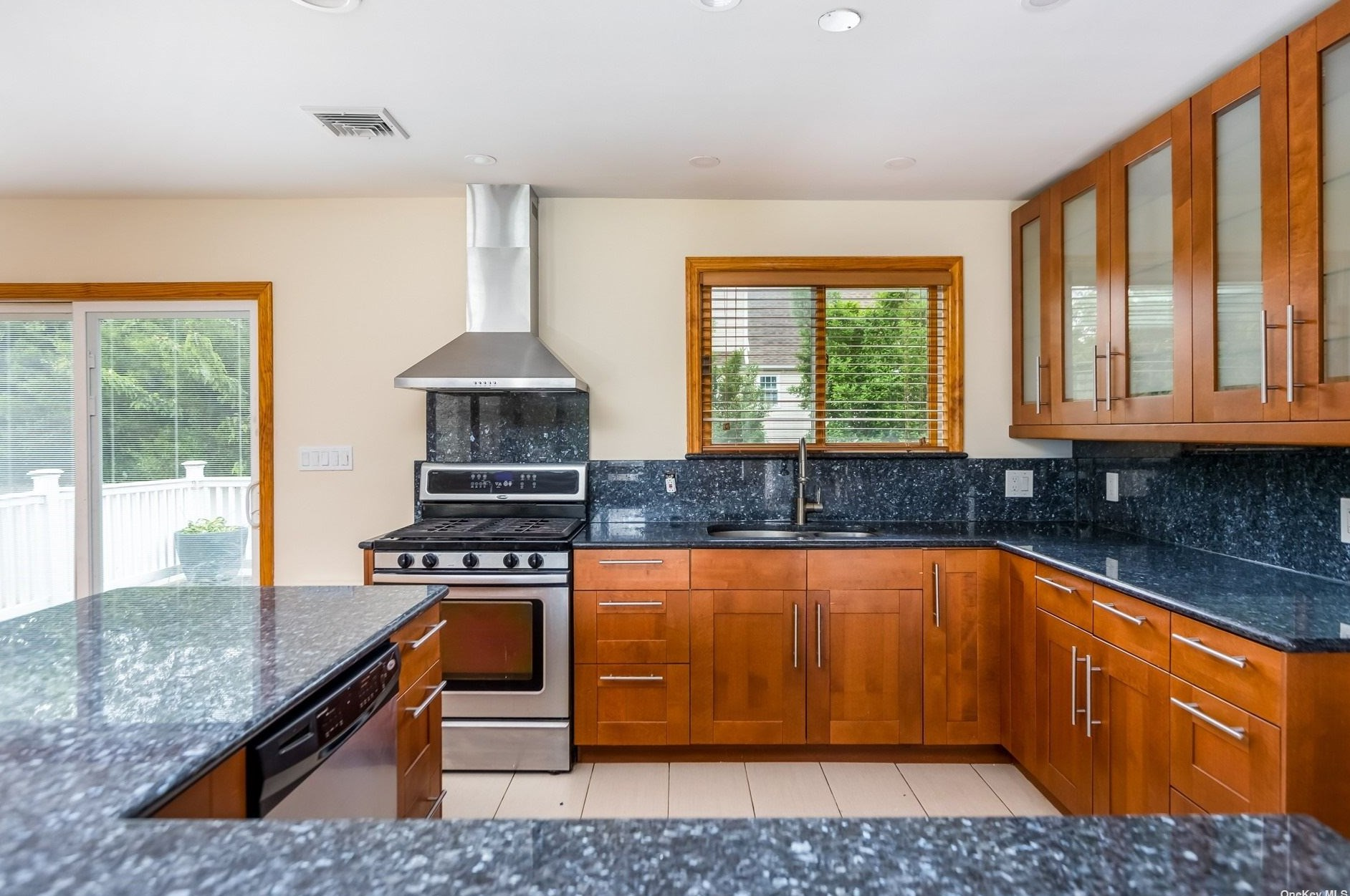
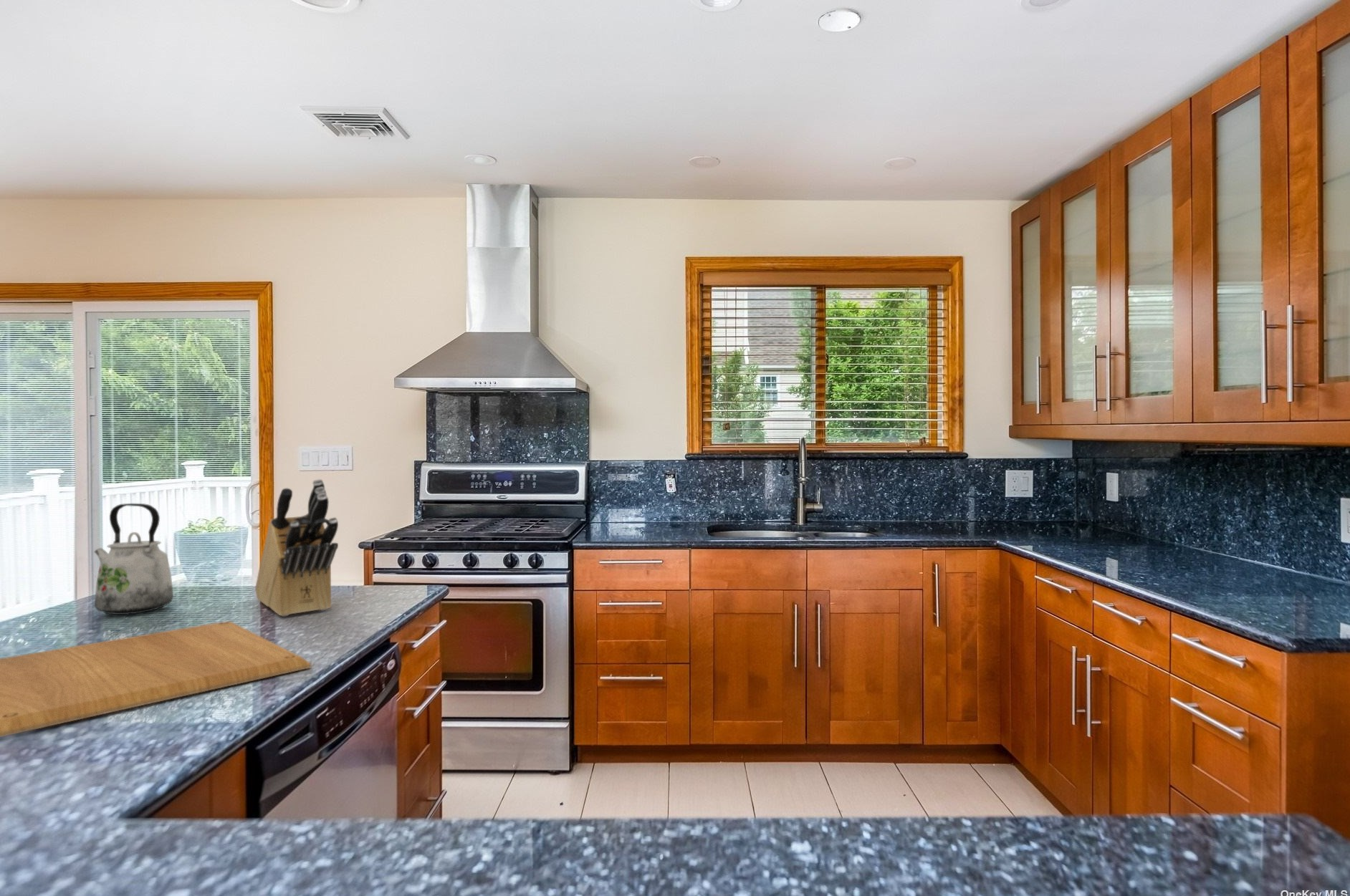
+ knife block (295, 543)
+ kettle (125, 556)
+ chopping board (139, 665)
